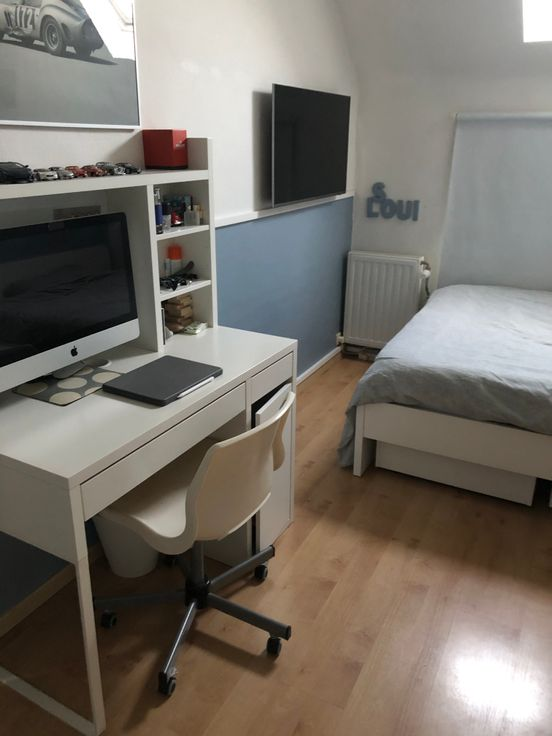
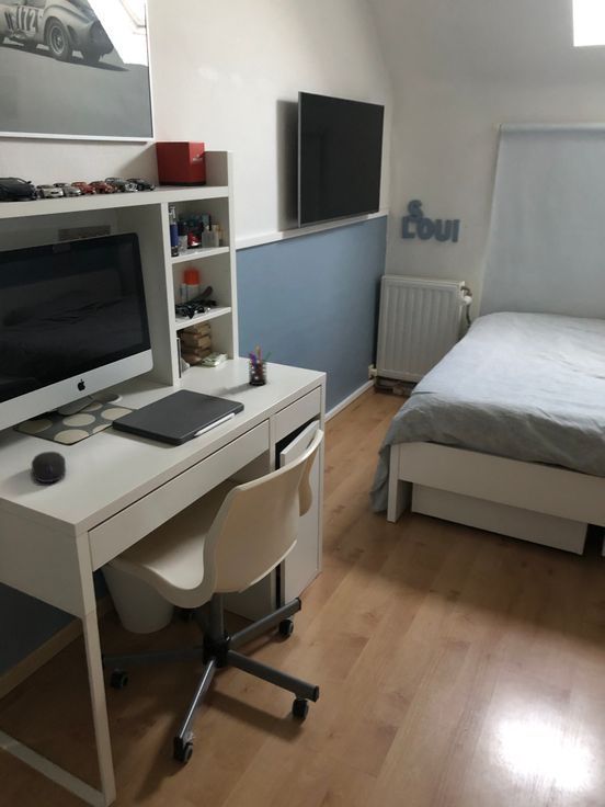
+ computer mouse (48, 464)
+ pen holder (260, 364)
